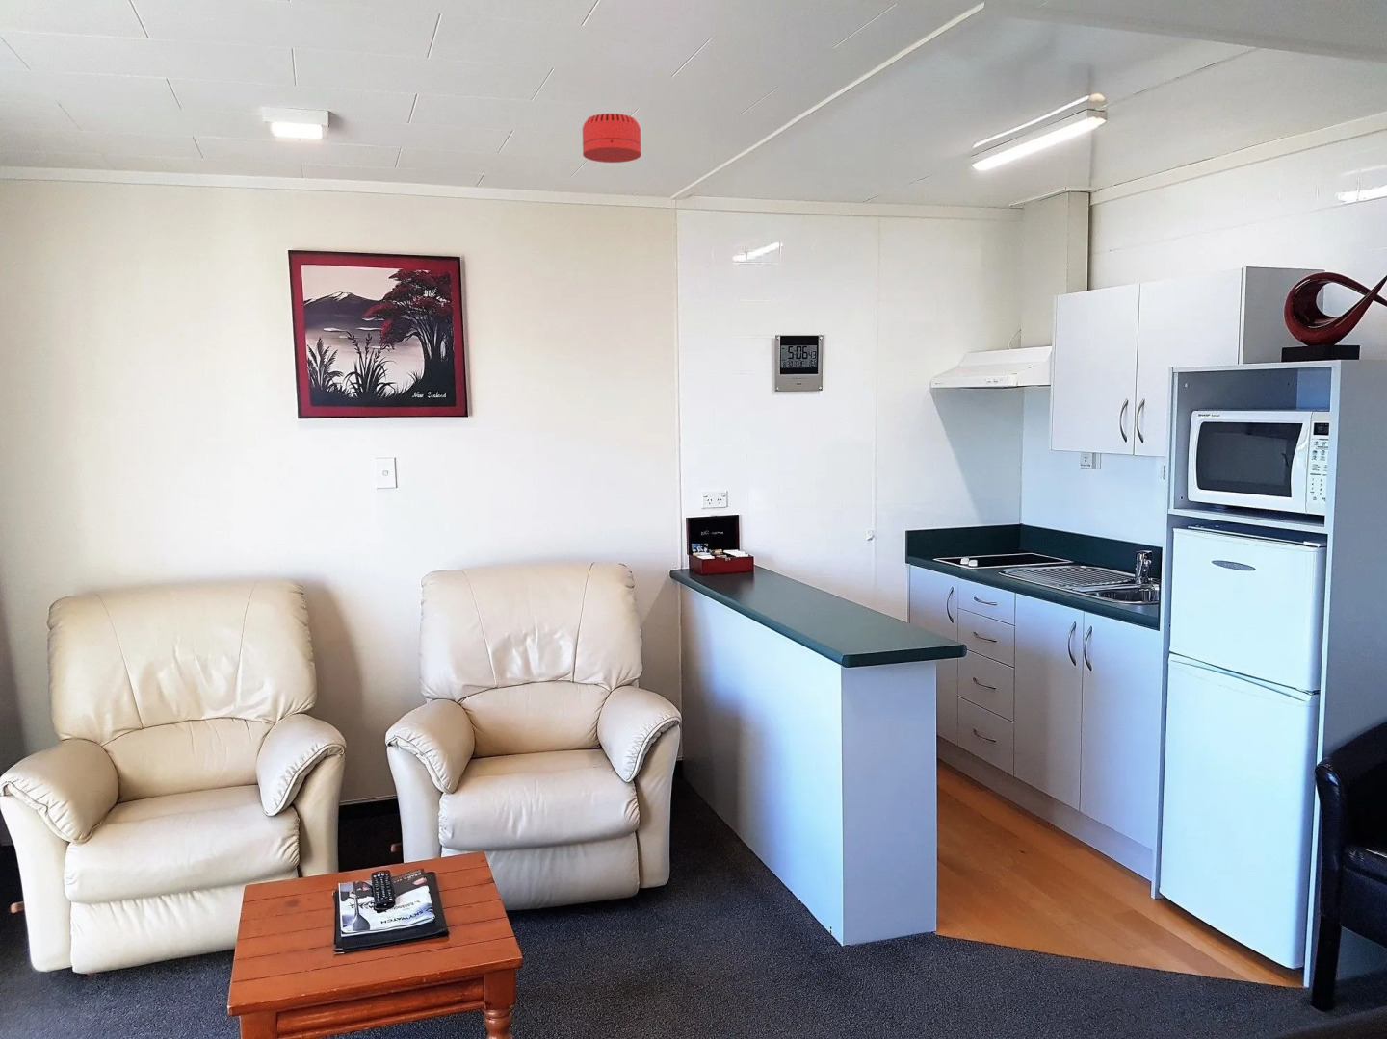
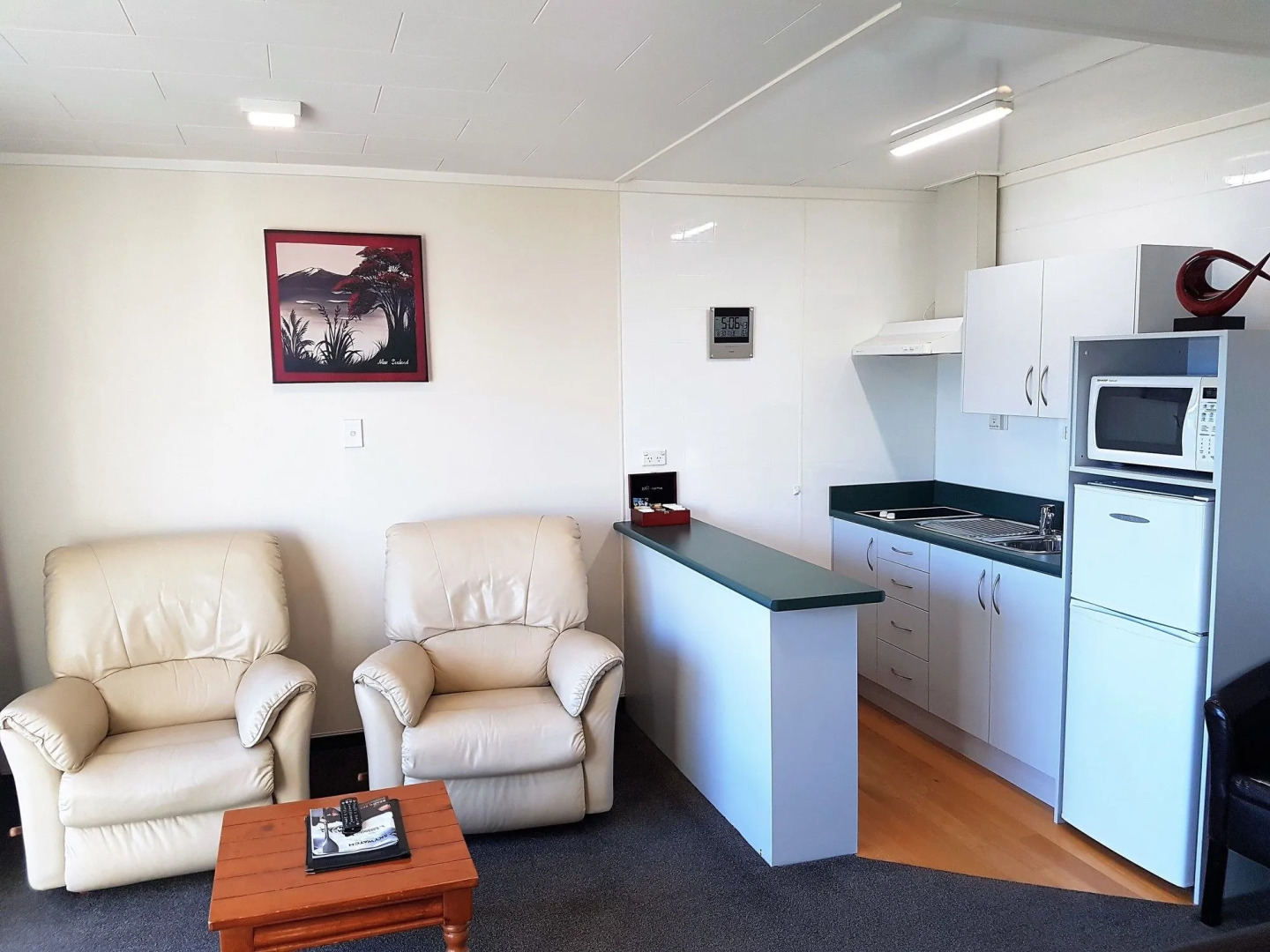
- smoke detector (612, 136)
